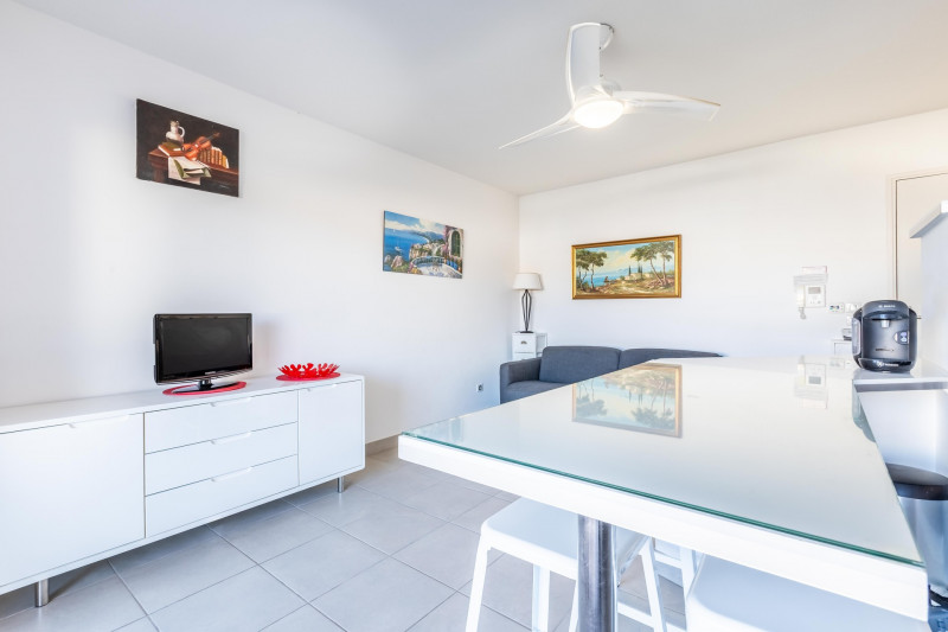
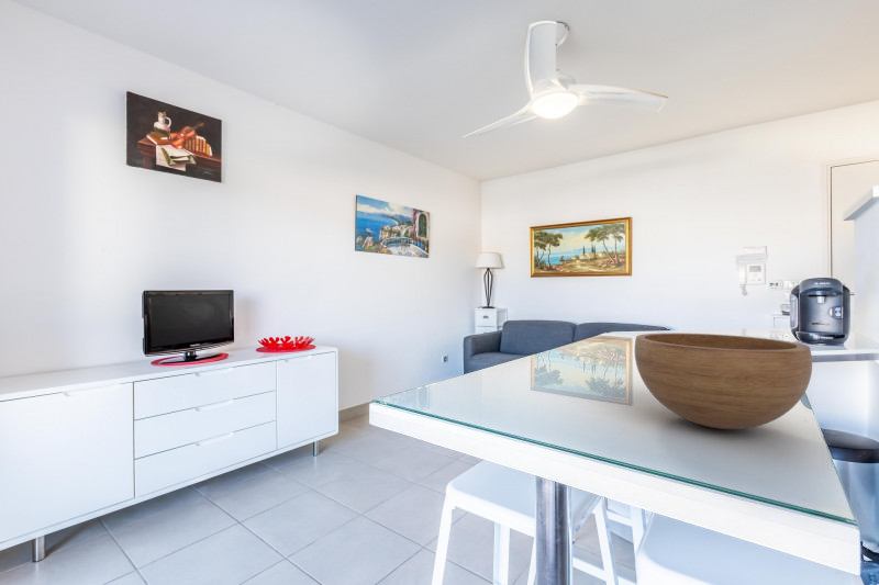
+ bowl (713, 382)
